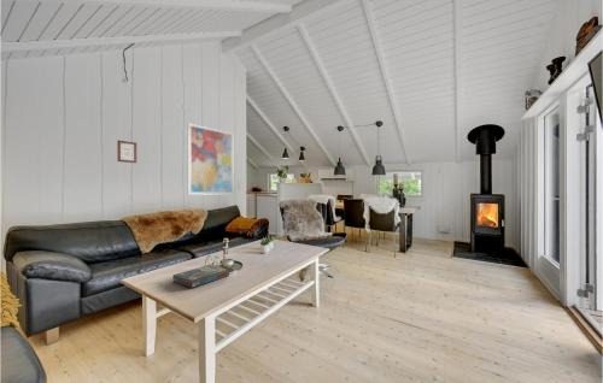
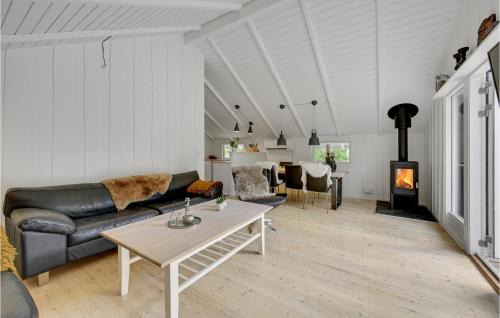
- wall art (211, 161)
- picture frame (127, 152)
- board game (201, 275)
